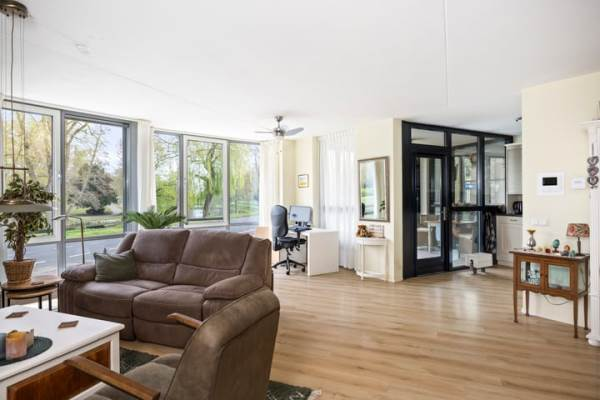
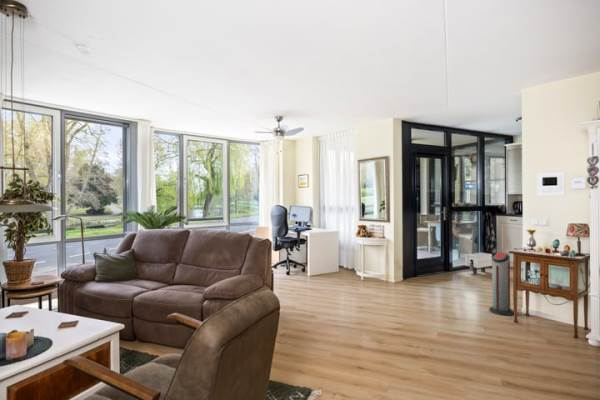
+ air purifier (501, 282)
